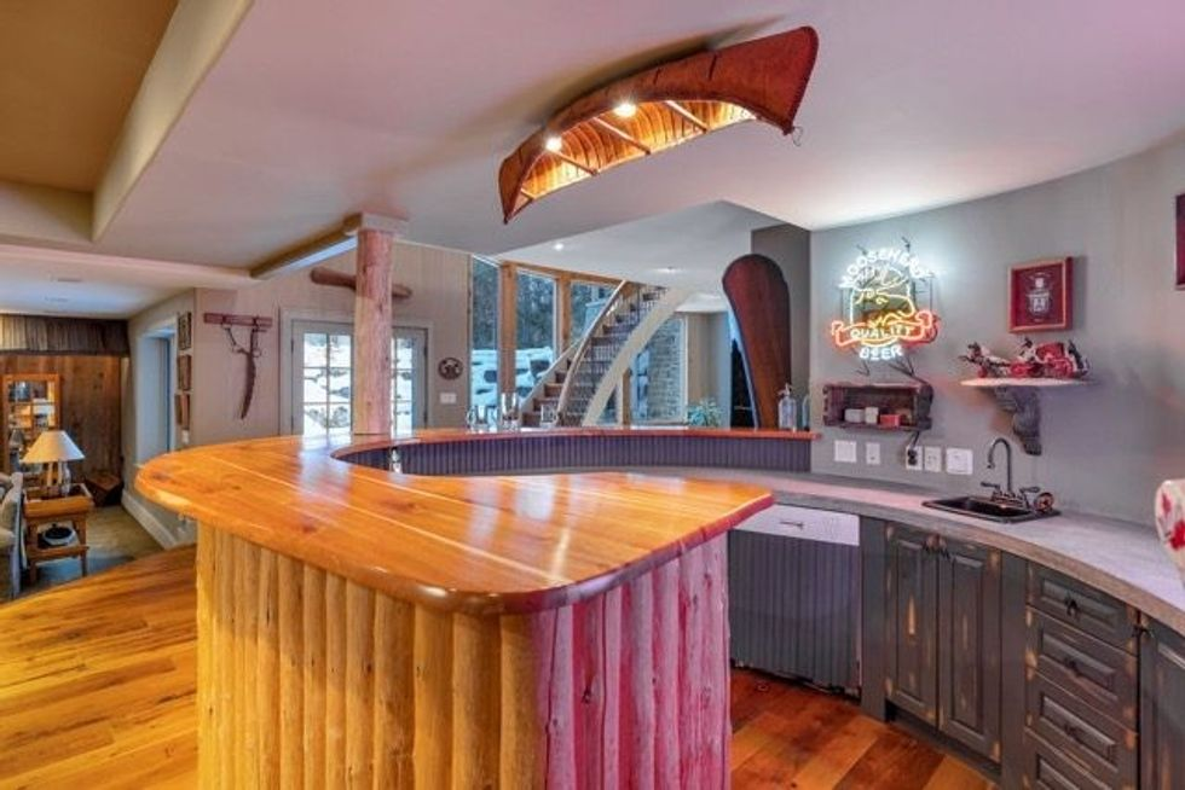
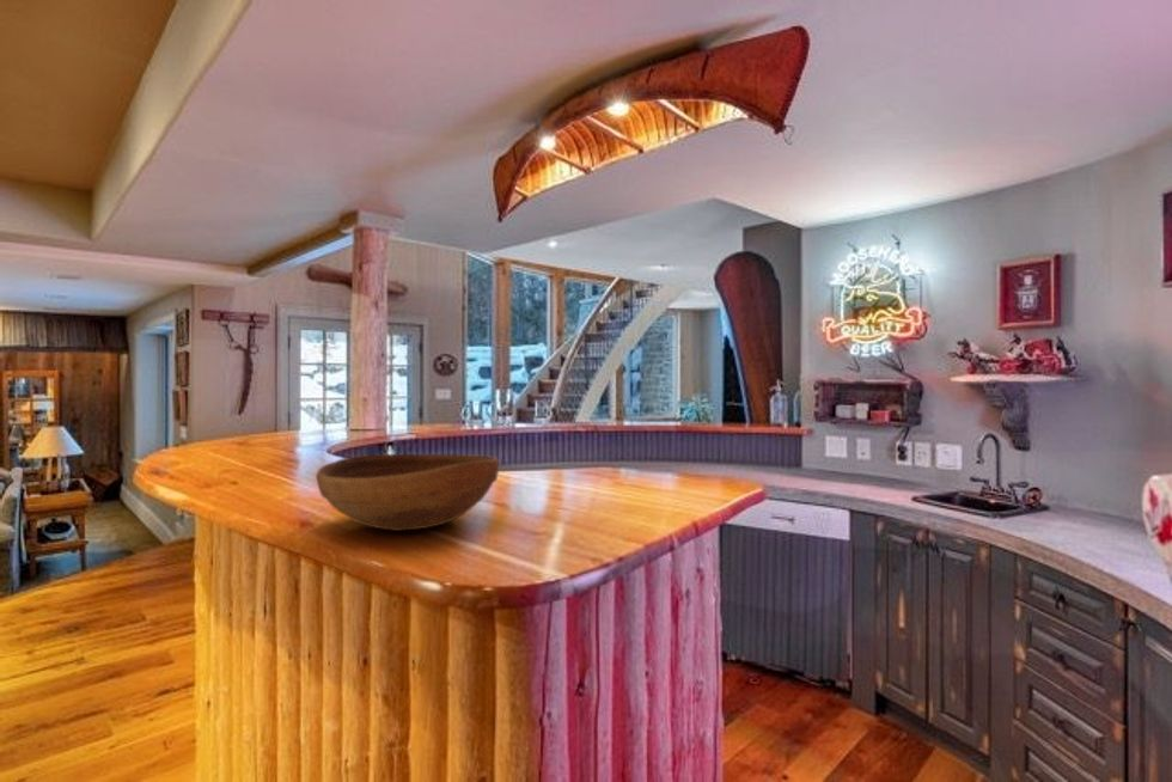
+ bowl (410, 489)
